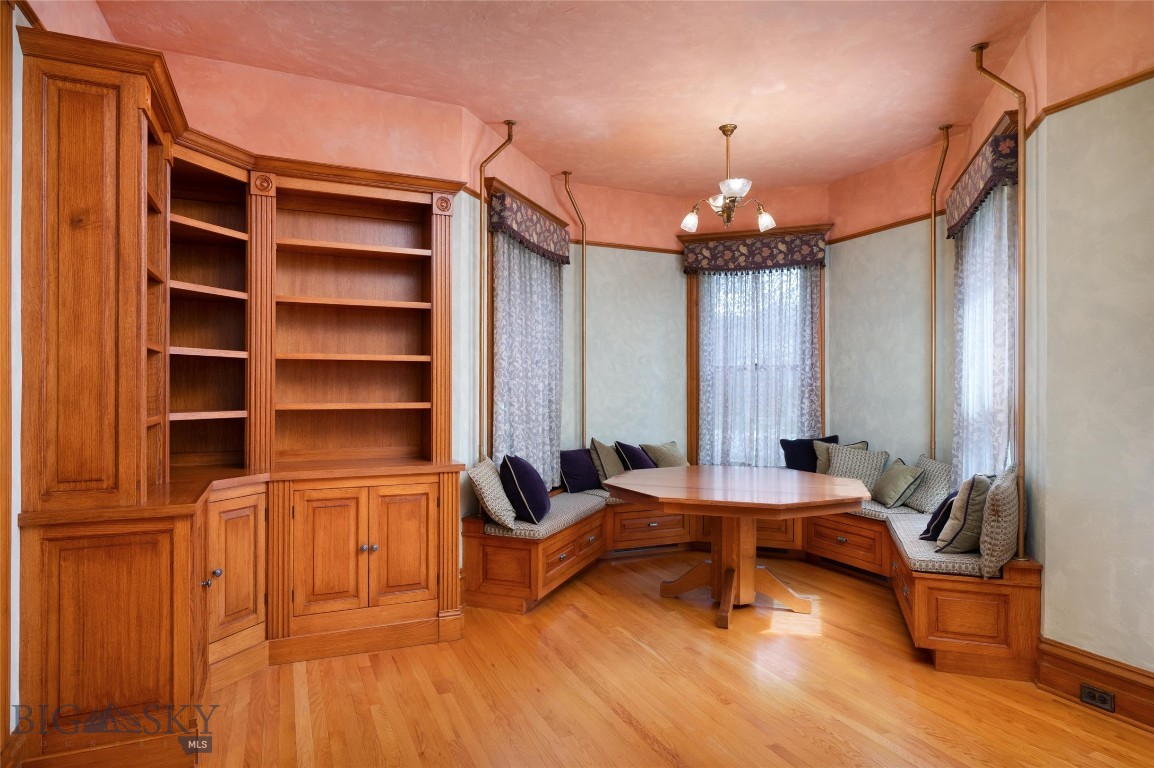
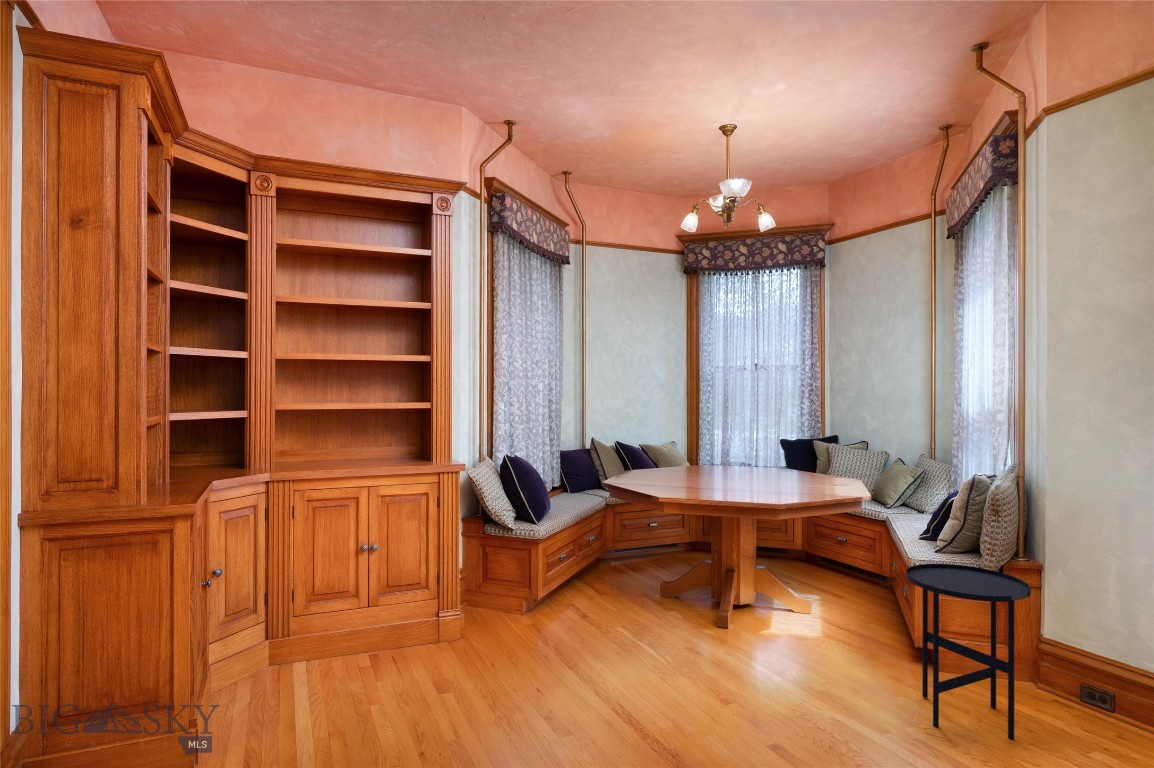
+ side table (965, 647)
